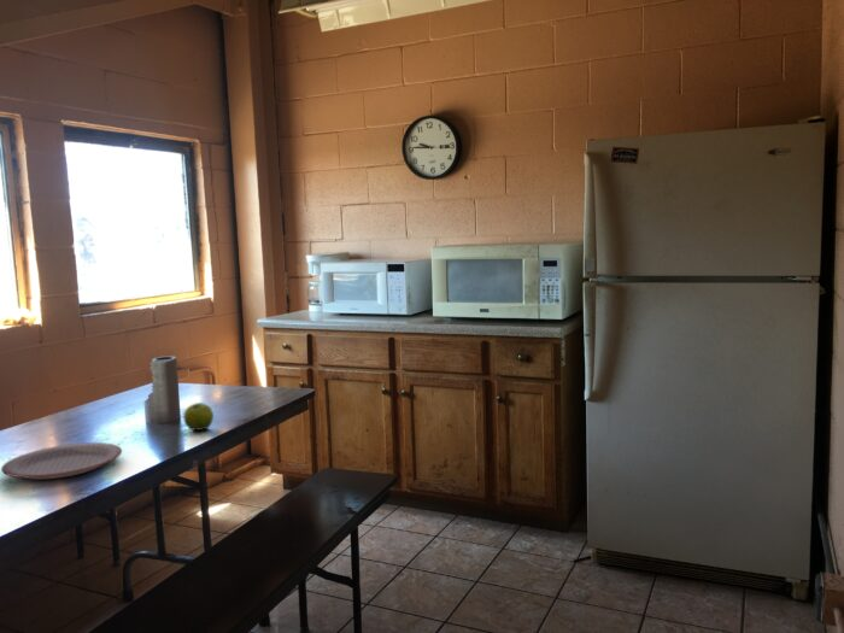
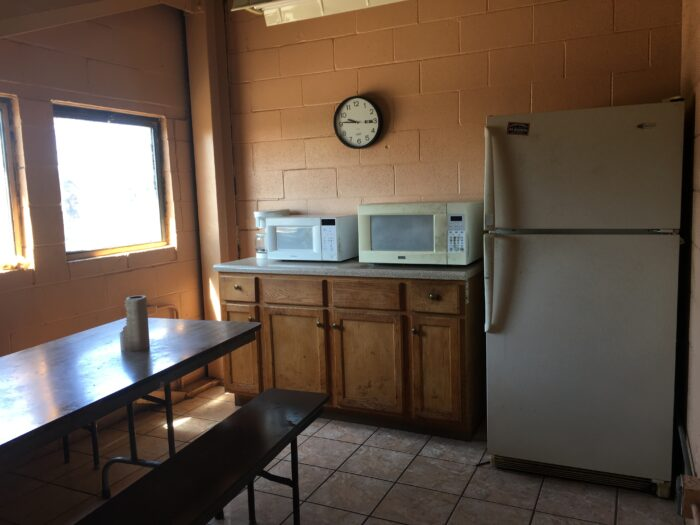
- fruit (198, 416)
- plate (64, 462)
